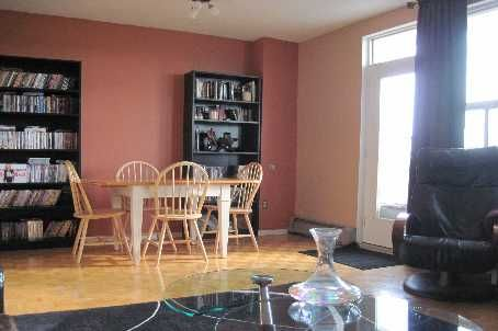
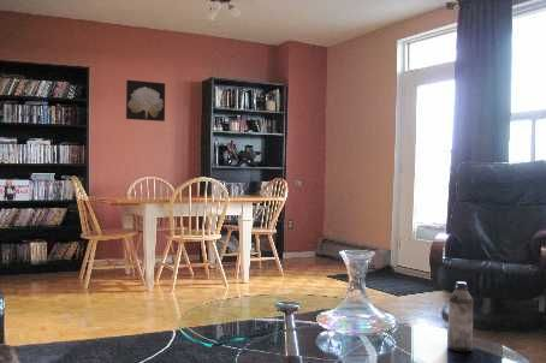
+ water bottle (461, 315)
+ wall art (146, 101)
